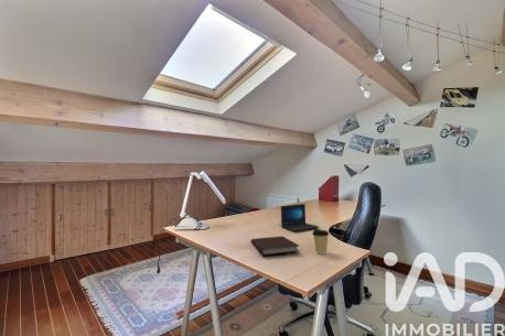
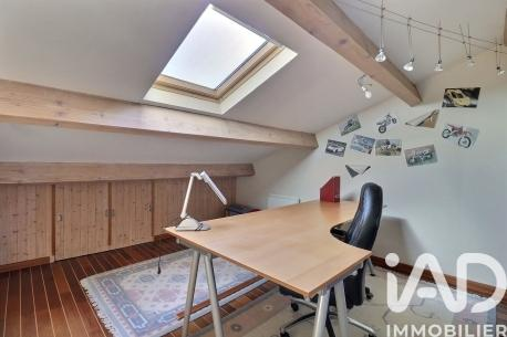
- laptop (300, 216)
- notebook (273, 245)
- coffee cup (321, 241)
